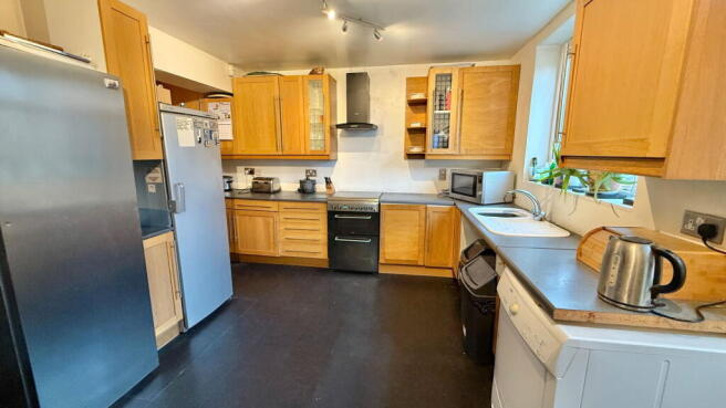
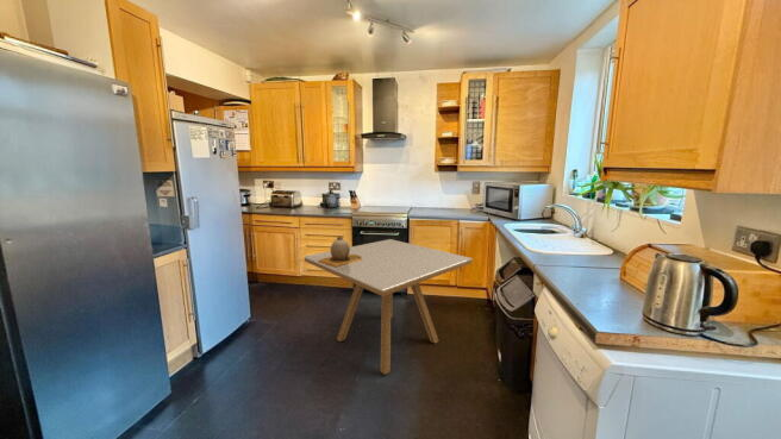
+ dining table (387, 300)
+ vase (342, 247)
